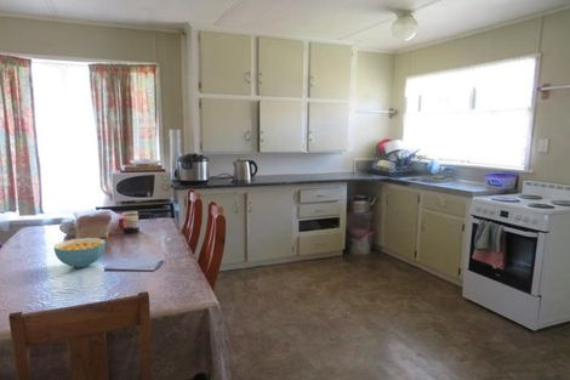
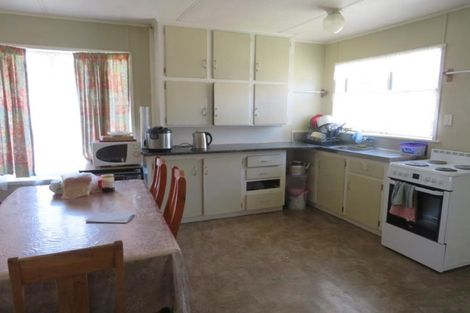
- cereal bowl (80, 254)
